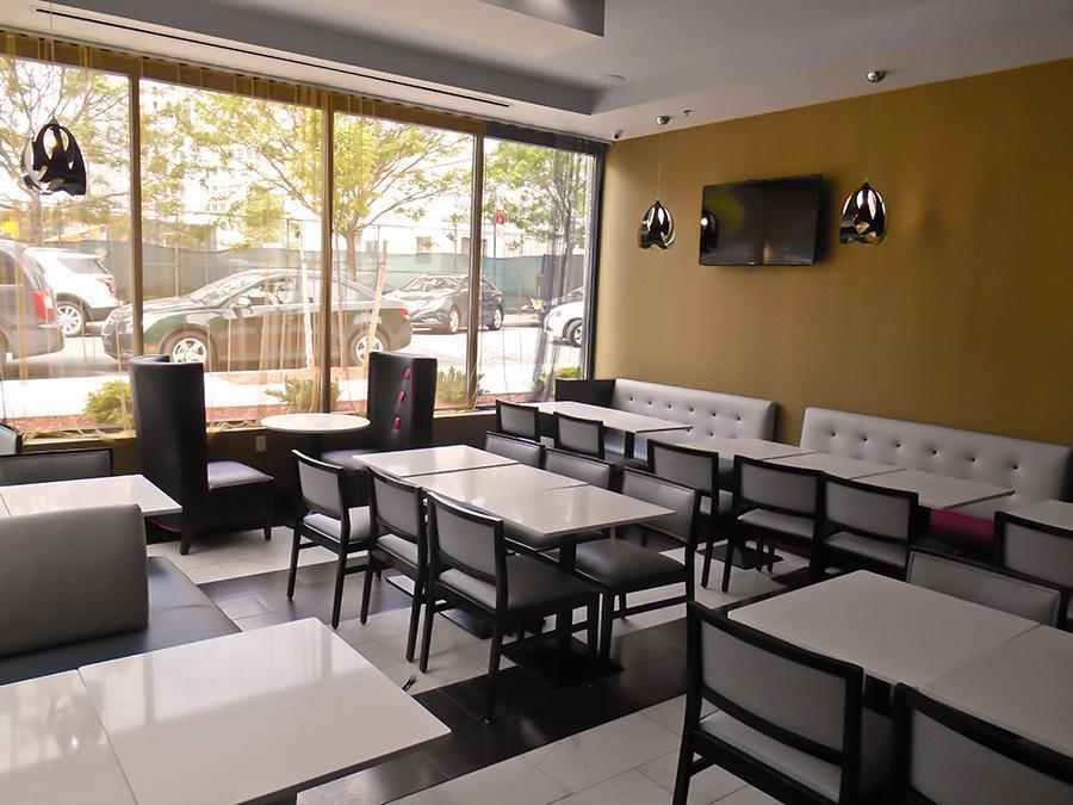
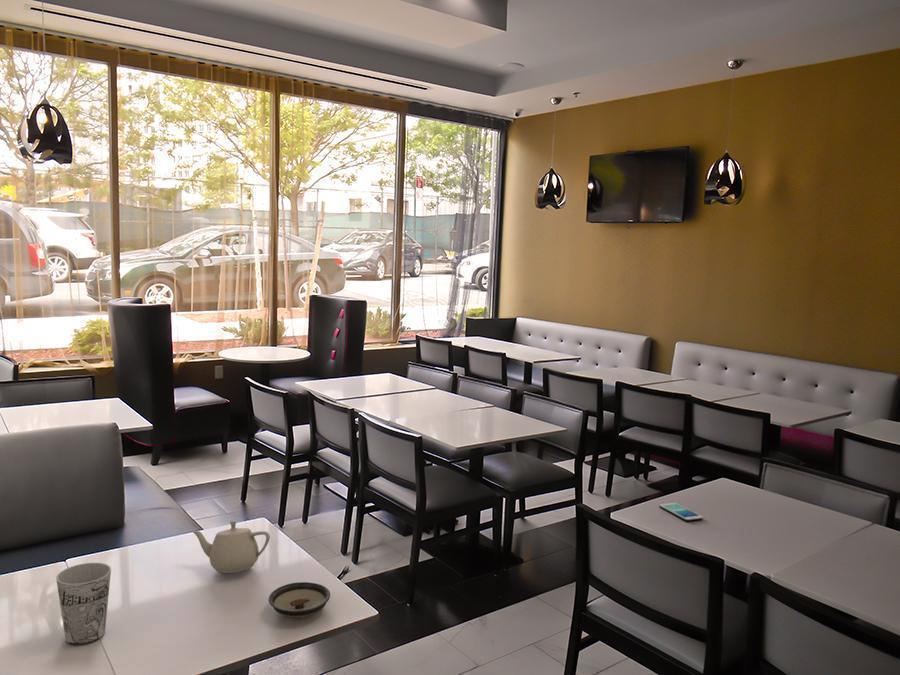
+ teapot (229, 546)
+ cup (84, 604)
+ saucer (299, 602)
+ smartphone (680, 511)
